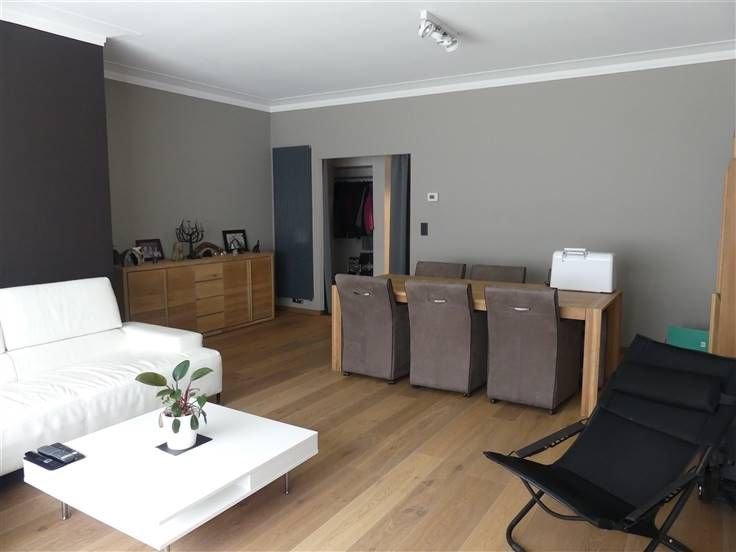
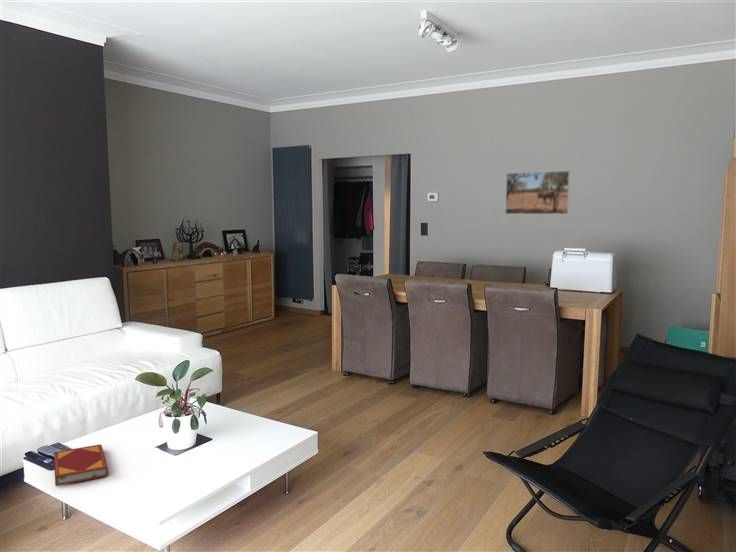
+ hardback book (80, 463)
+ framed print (536, 193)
